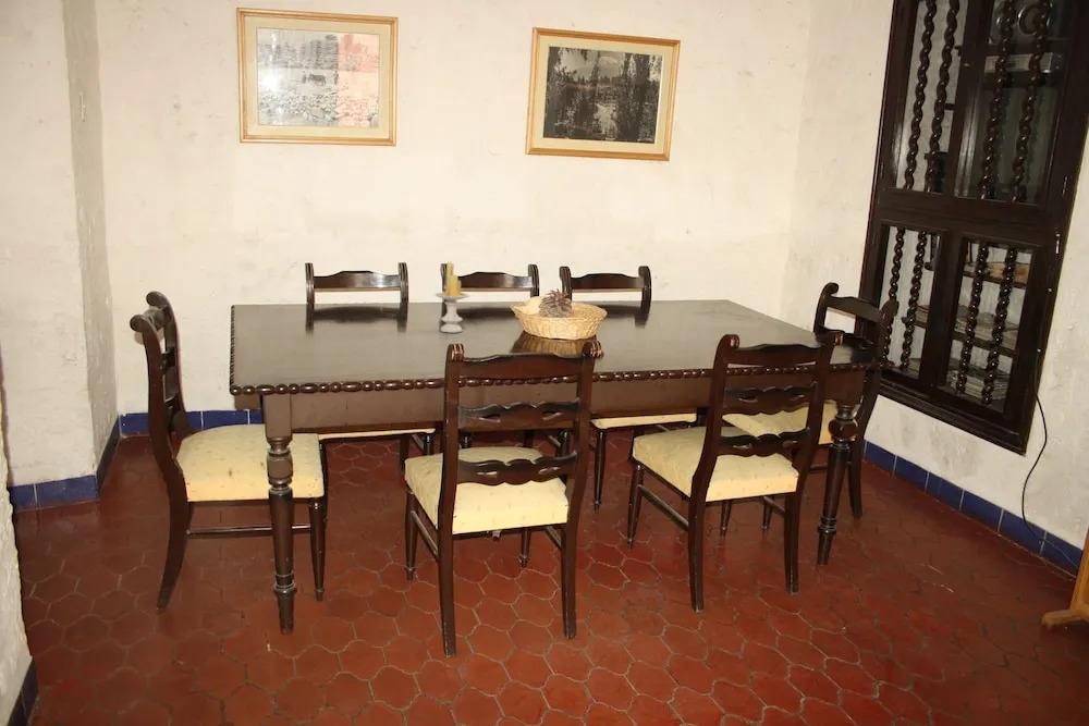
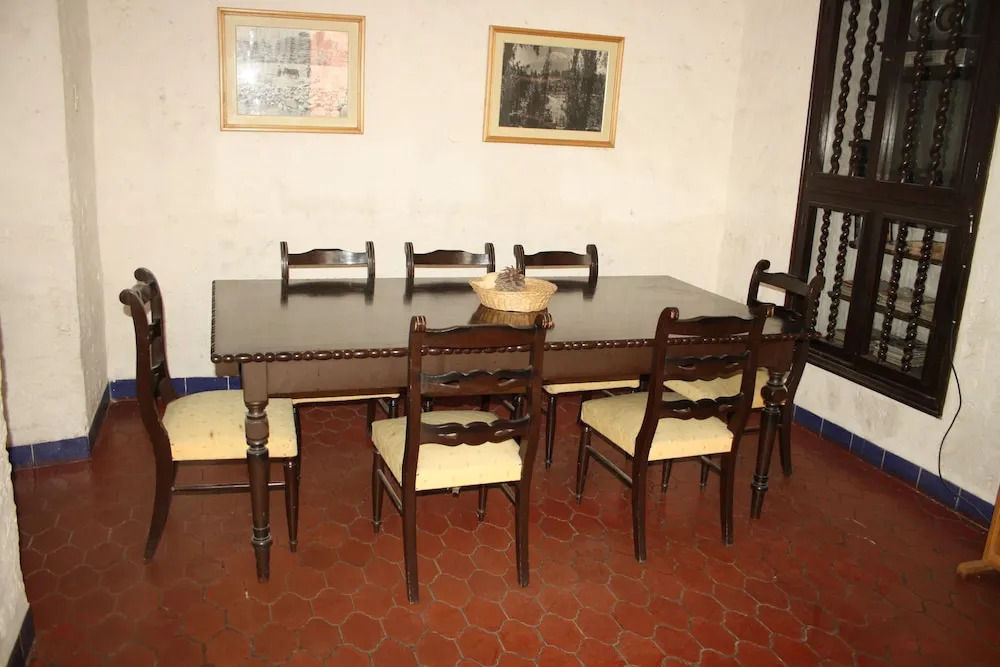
- candle (452, 296)
